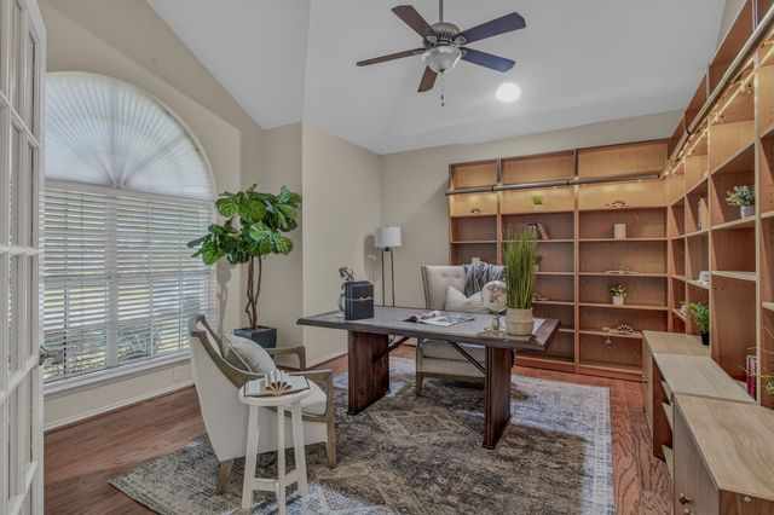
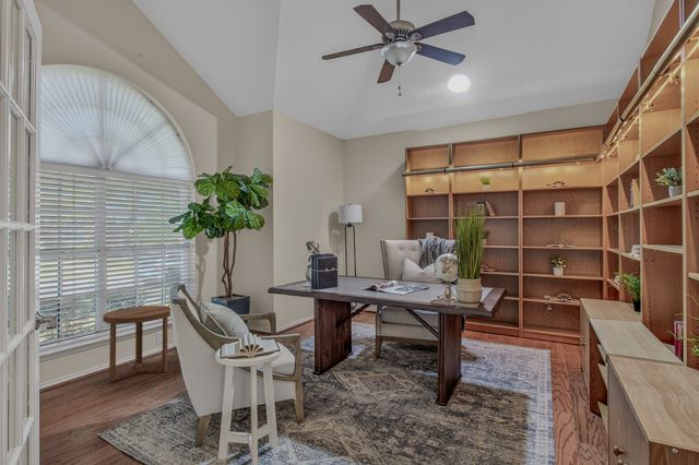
+ side table (139, 341)
